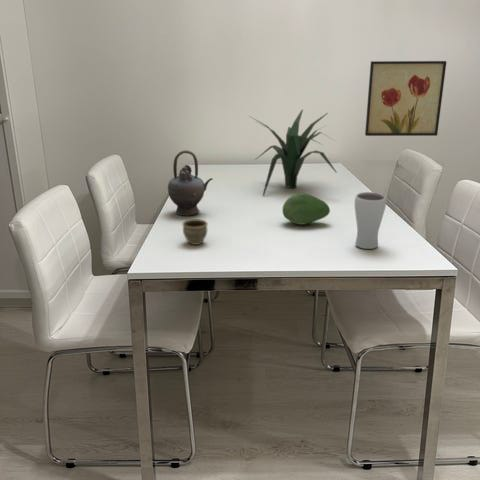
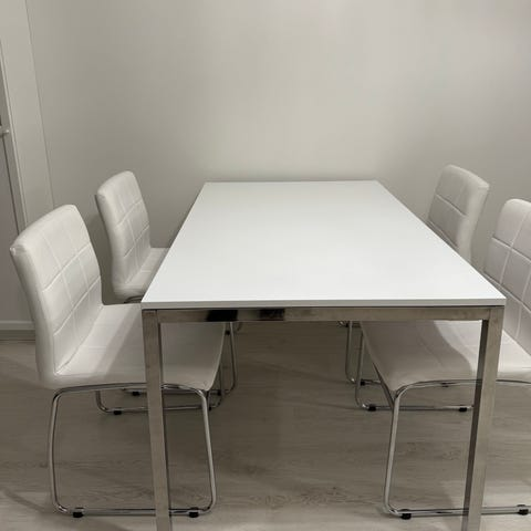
- fruit (306, 209)
- teapot (190, 182)
- plant (293, 153)
- cup (196, 231)
- wall art (404, 98)
- drinking glass (368, 221)
